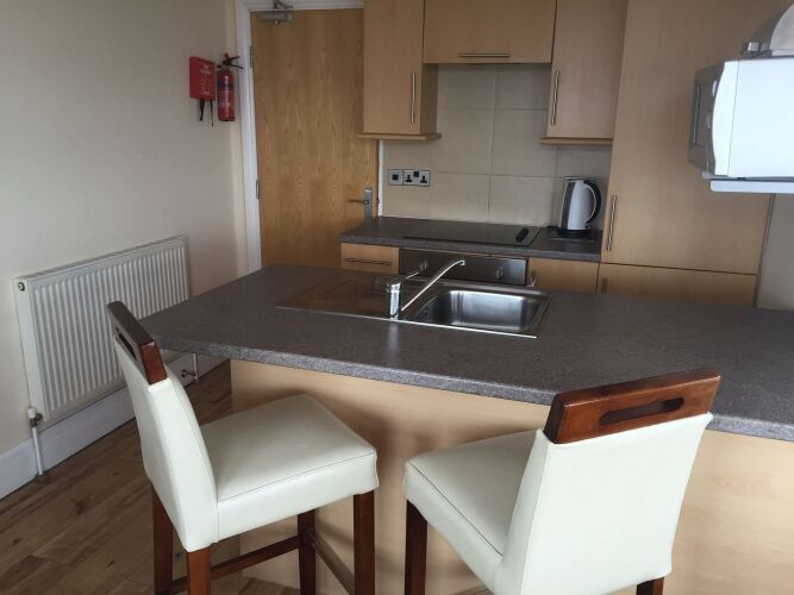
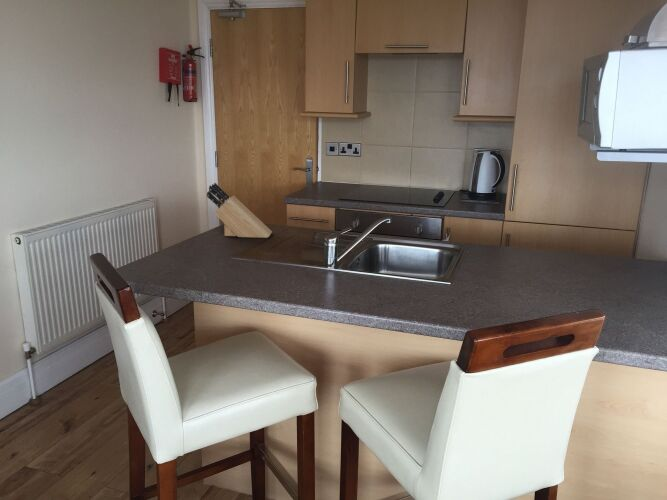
+ knife block (239, 209)
